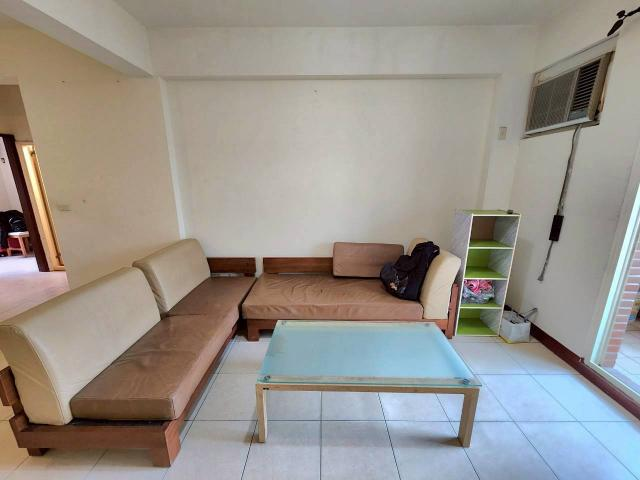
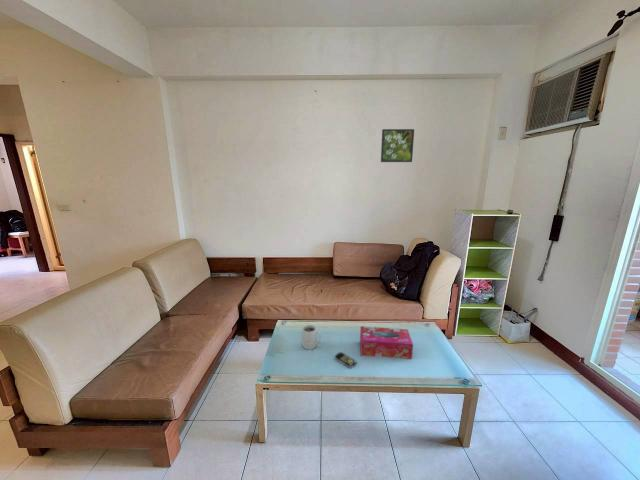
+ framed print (397, 145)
+ mug (311, 337)
+ tissue box (384, 342)
+ remote control (345, 359)
